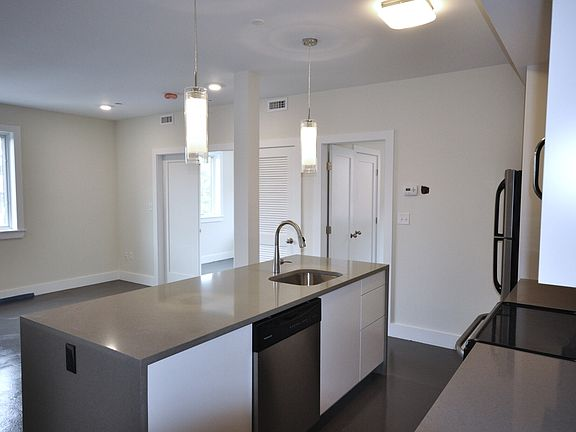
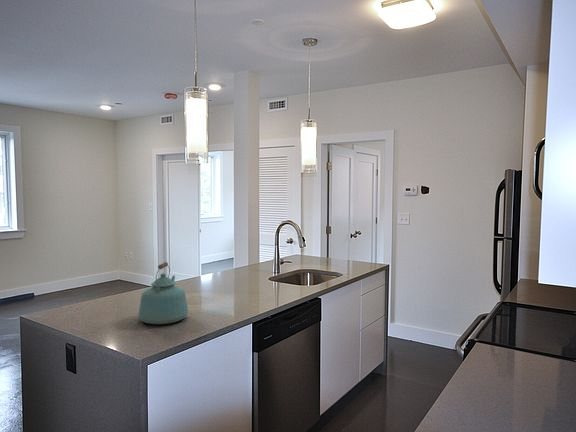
+ kettle (165, 289)
